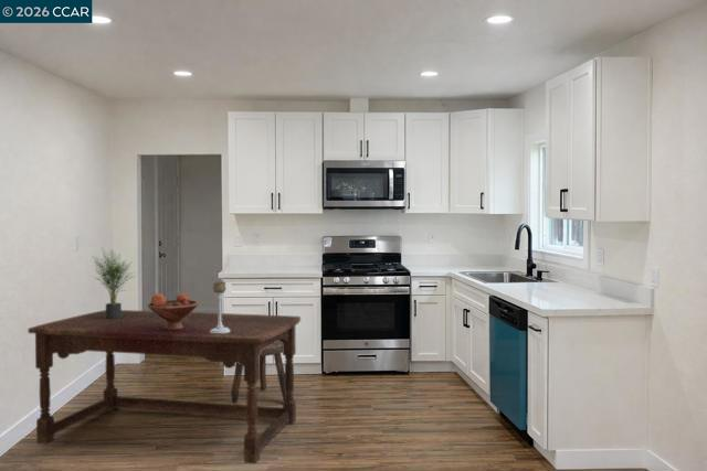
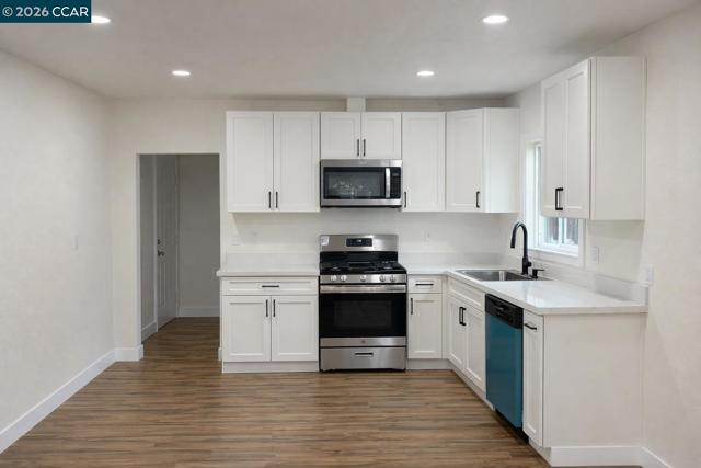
- dining table (171, 354)
- candle holder (219, 307)
- stool (263, 370)
- potted plant (116, 281)
- fruit bowl (173, 311)
